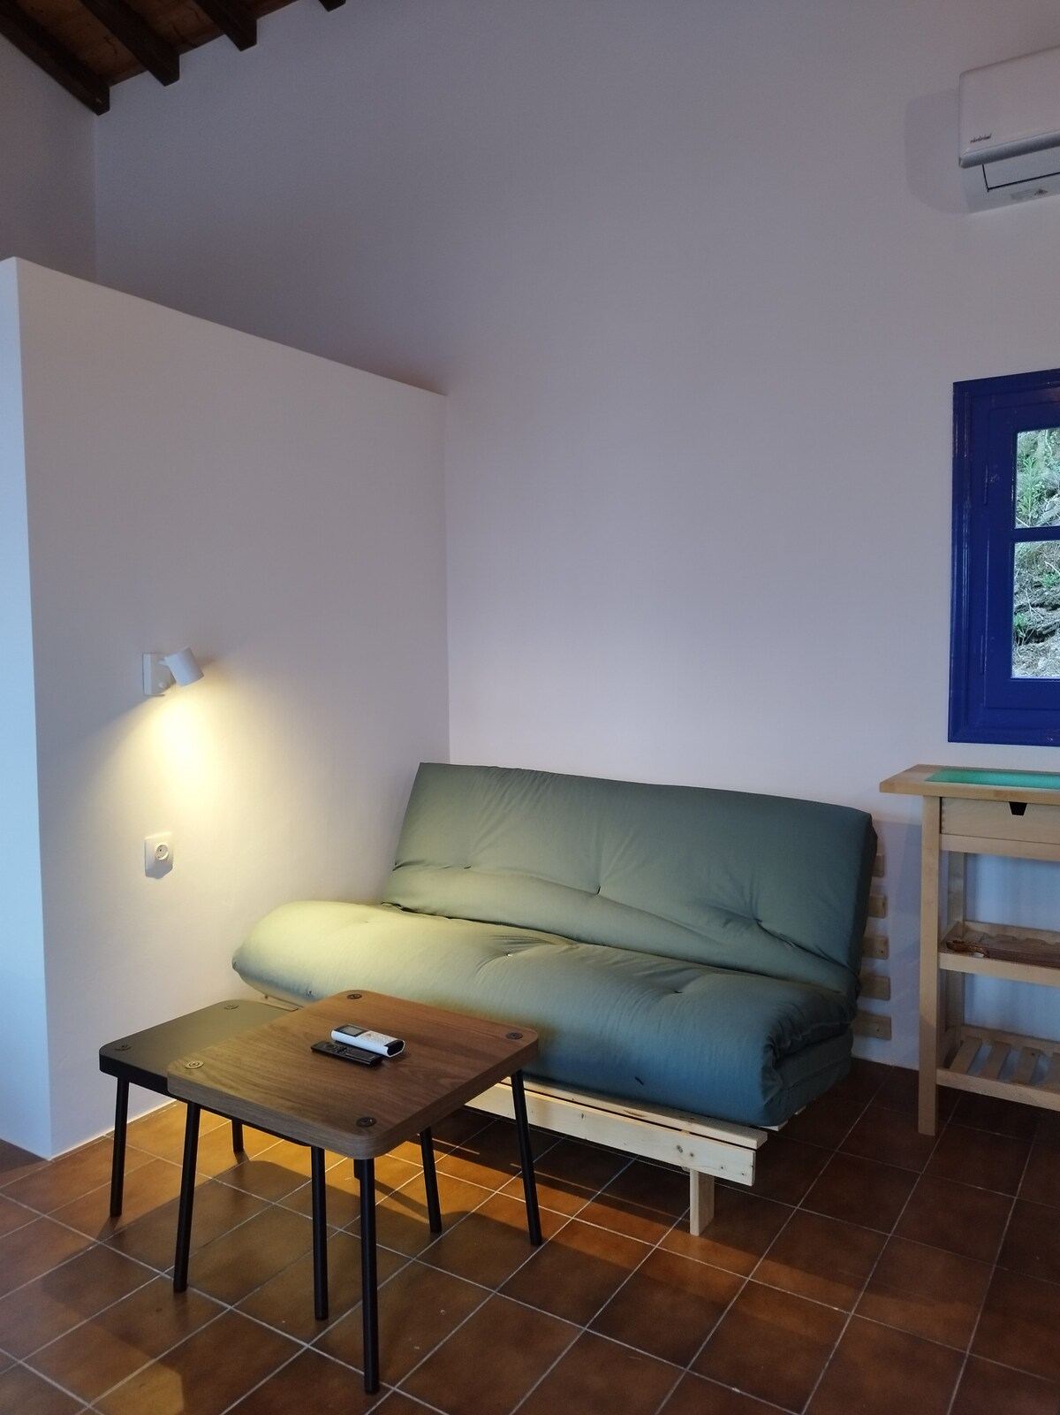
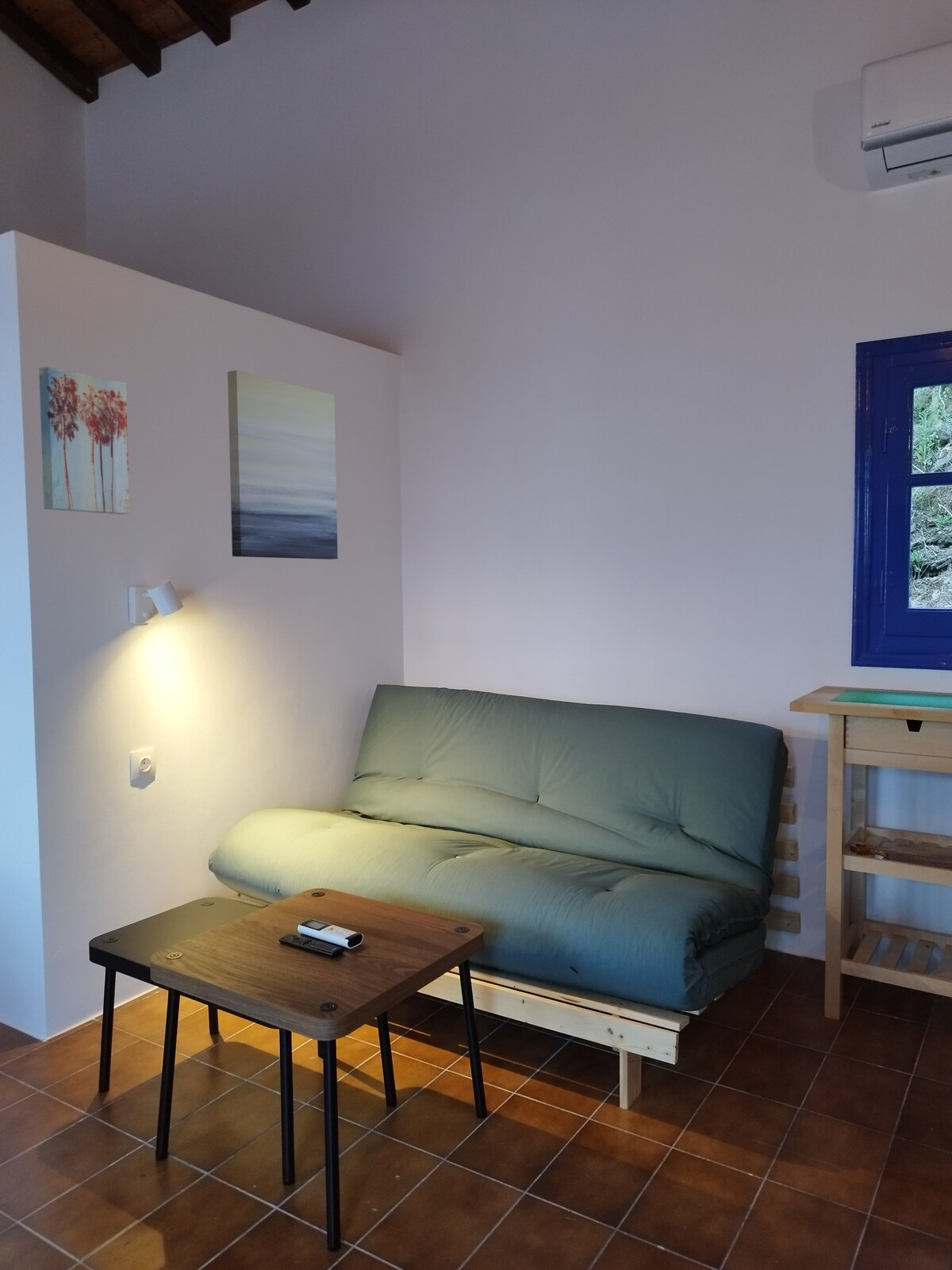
+ wall art (86, 444)
+ wall art (286, 471)
